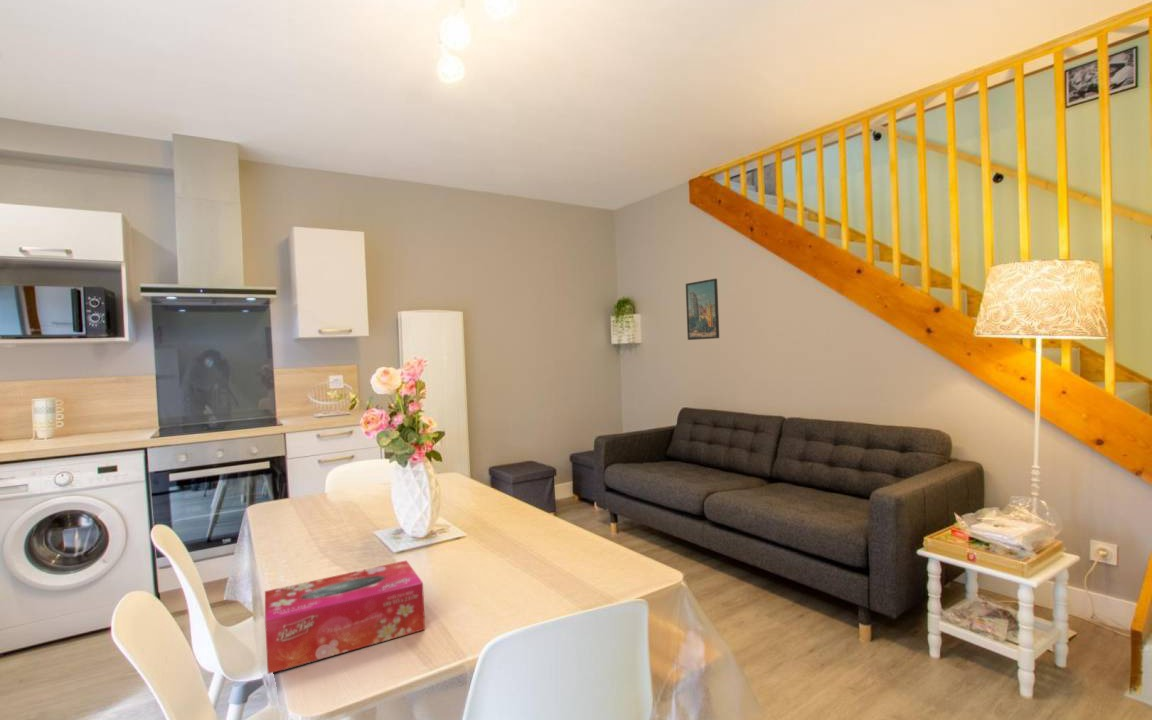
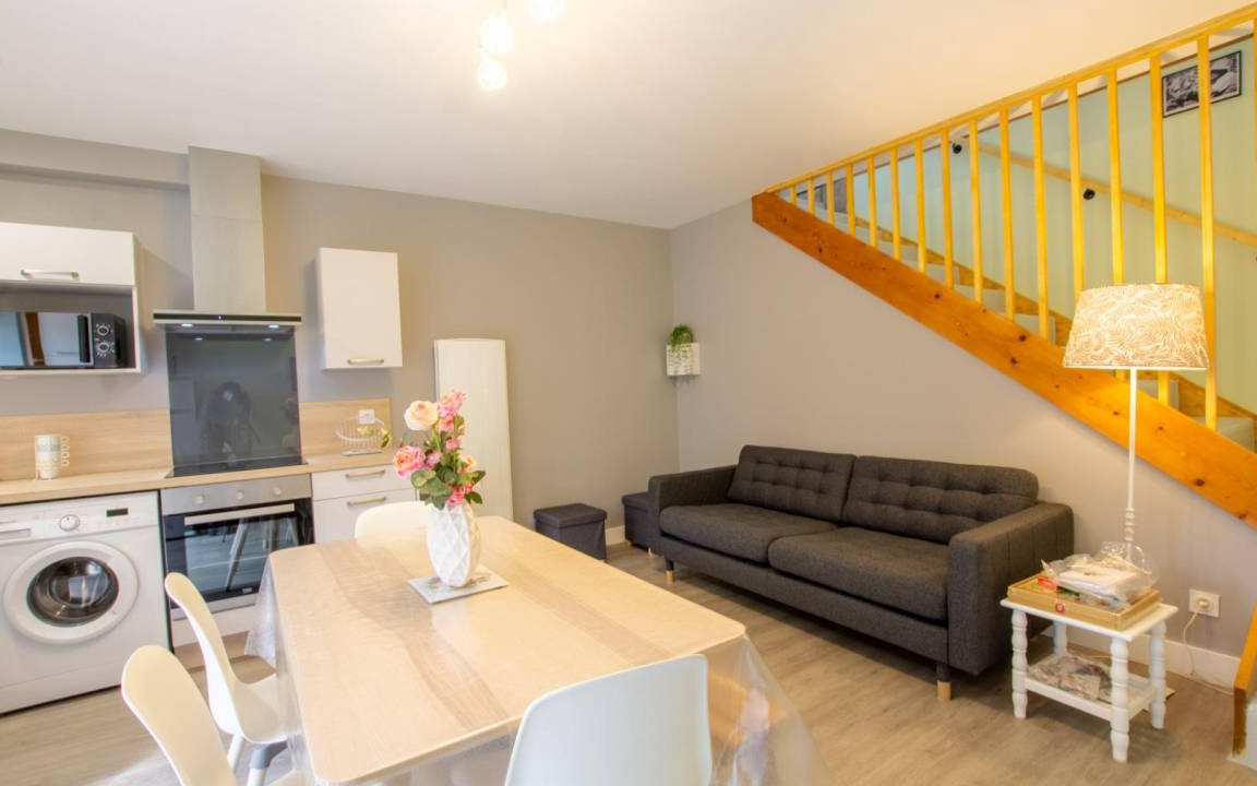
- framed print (702, 310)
- tissue box (345, 610)
